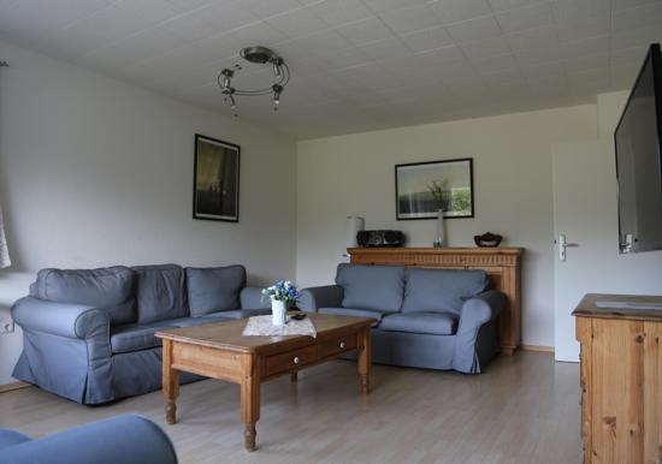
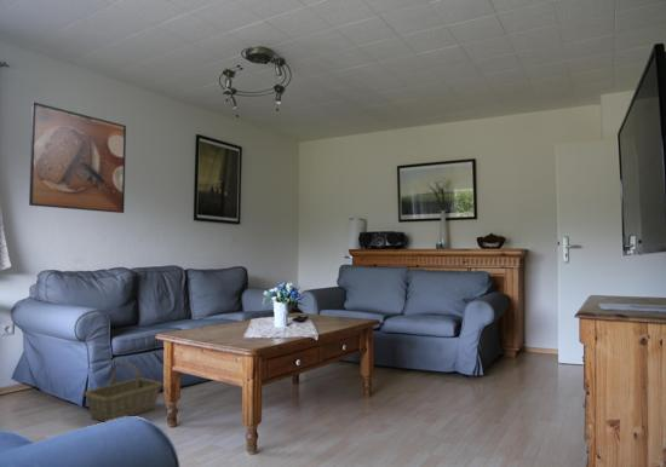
+ basket (125, 388)
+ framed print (81, 161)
